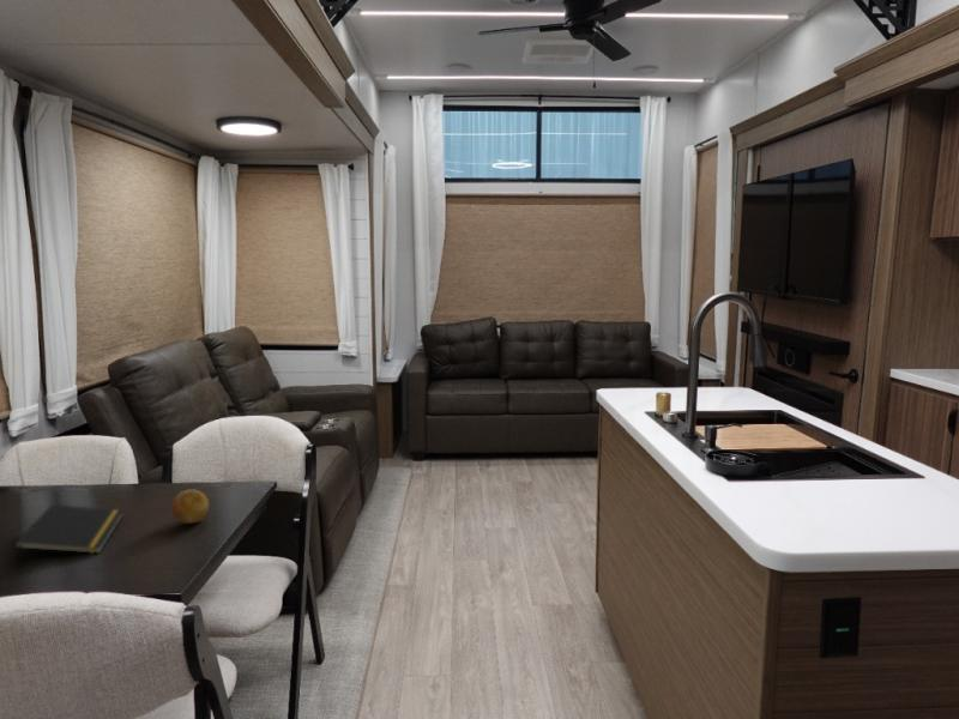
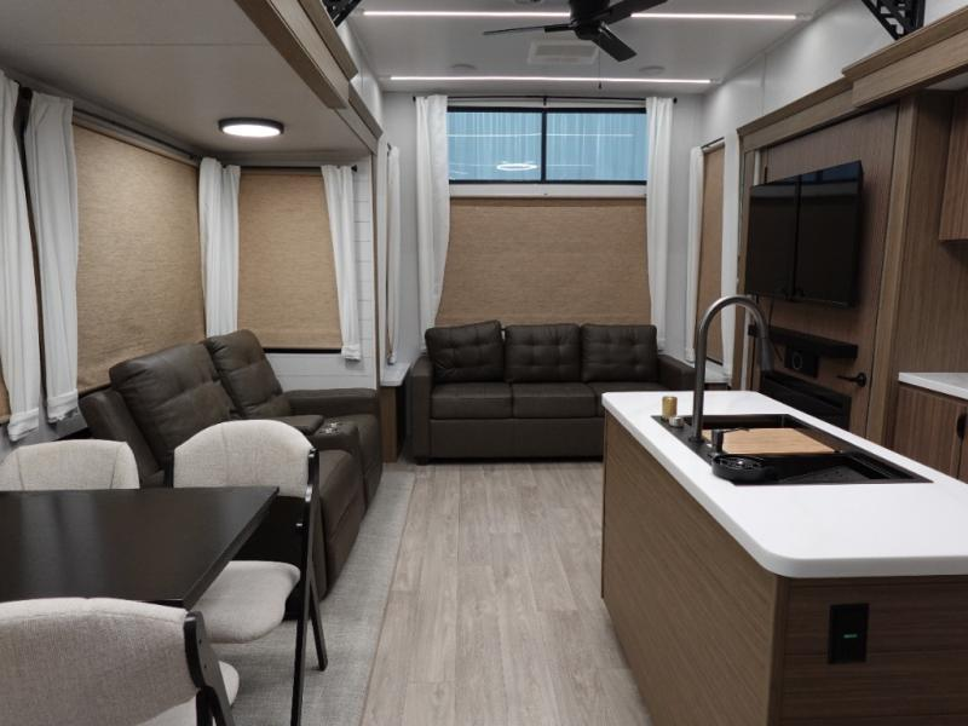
- fruit (189, 506)
- notepad (73, 527)
